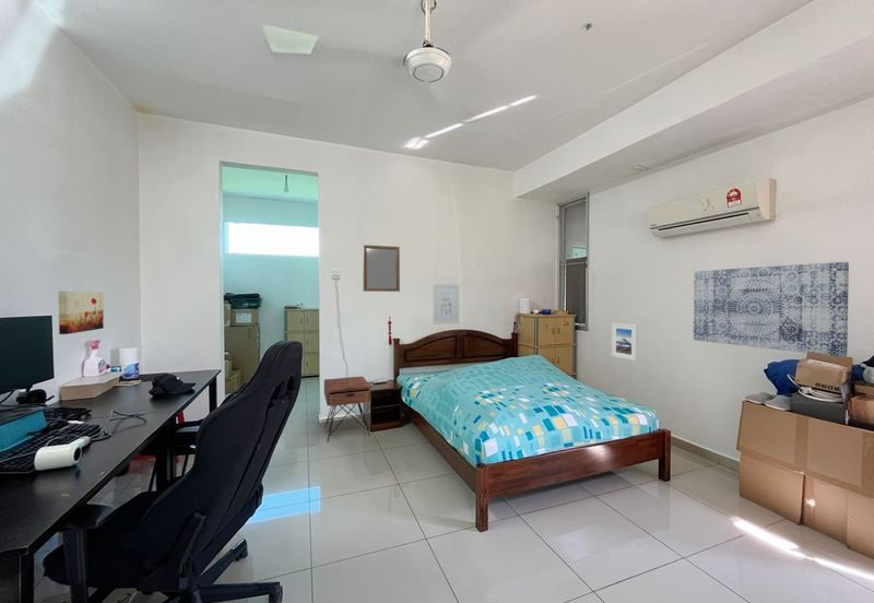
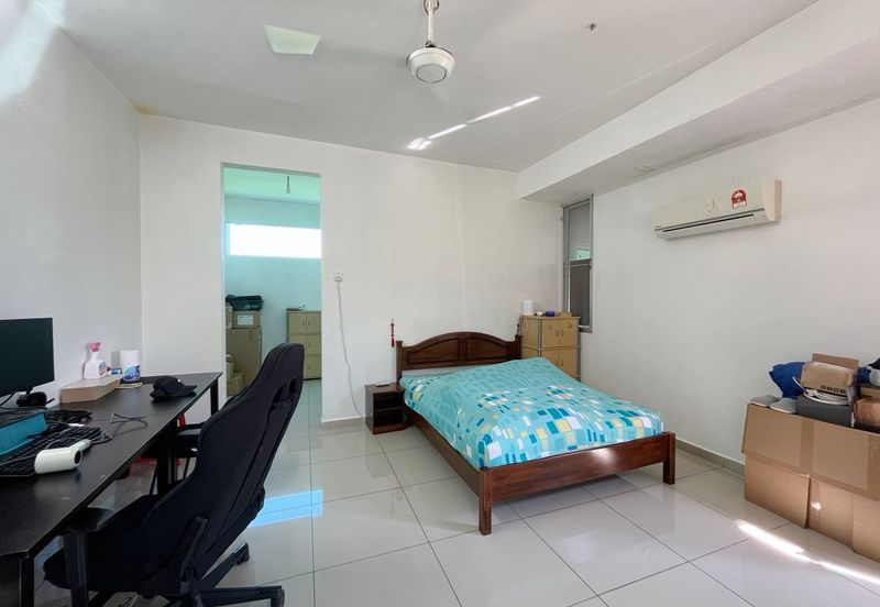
- nightstand (346, 406)
- home mirror (381, 269)
- wall art (82, 311)
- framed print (624, 341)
- wall art (758, 307)
- wall art (446, 304)
